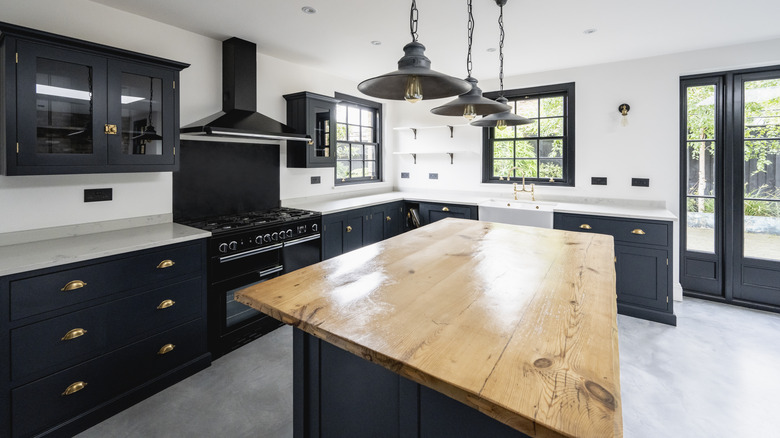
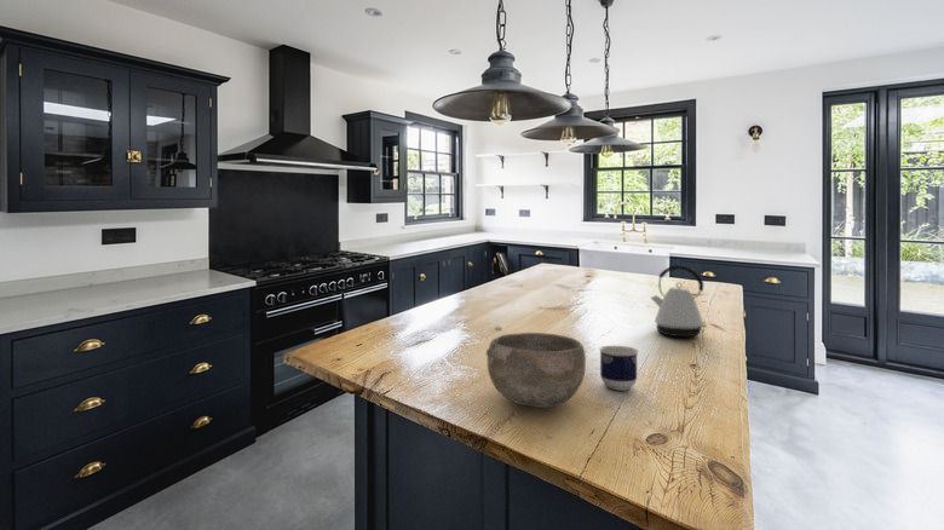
+ cup (620, 369)
+ bowl (534, 370)
+ kettle (677, 299)
